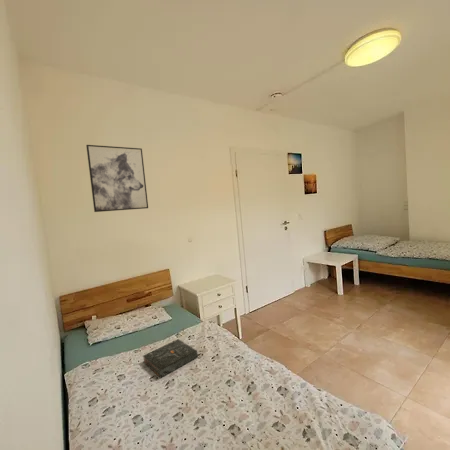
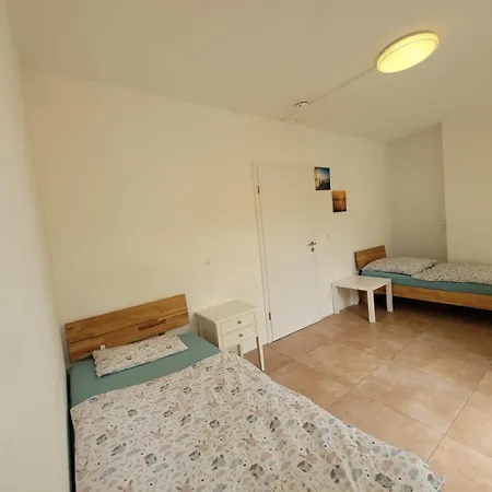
- book (170, 356)
- wall art (119, 178)
